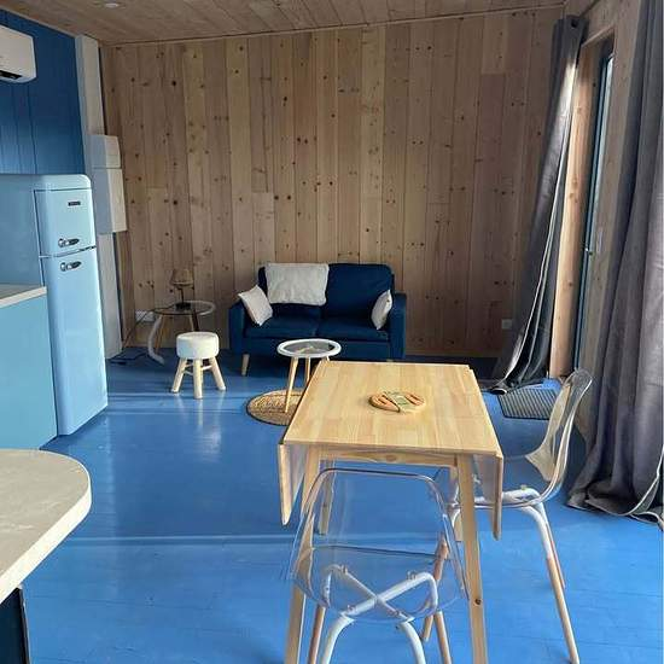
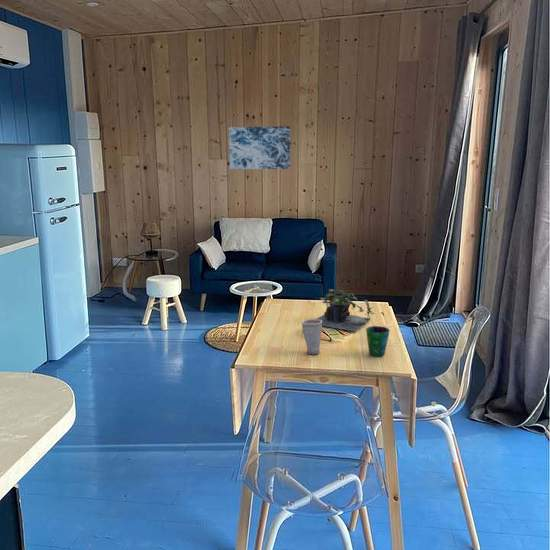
+ wall art (259, 148)
+ cup (311, 336)
+ cup (376, 340)
+ plant (342, 306)
